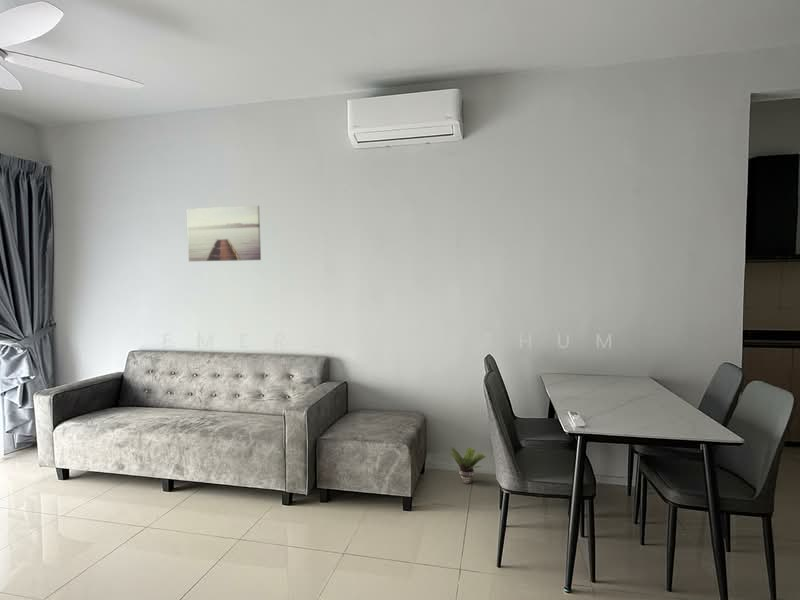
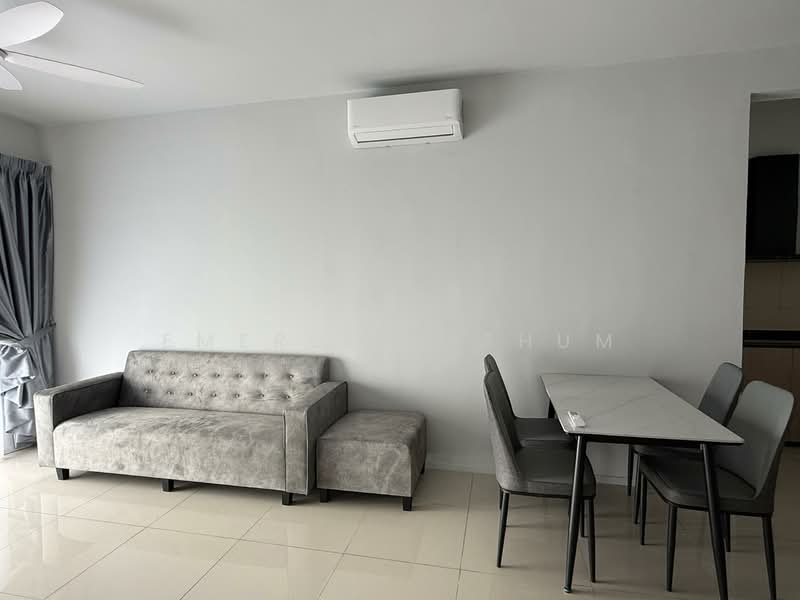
- wall art (223, 234)
- potted plant (466, 466)
